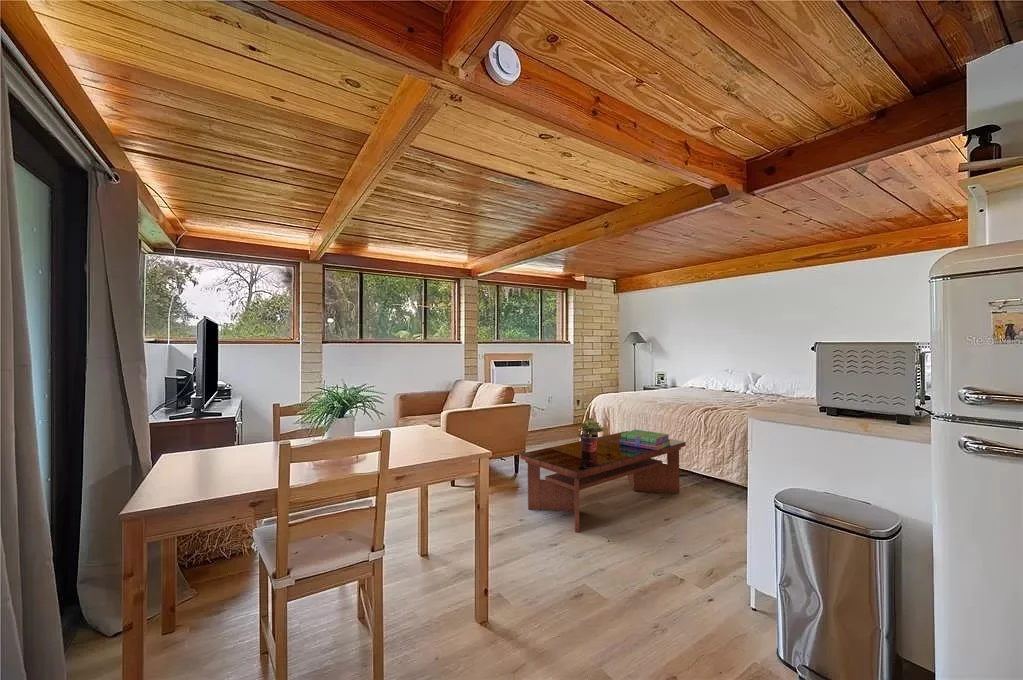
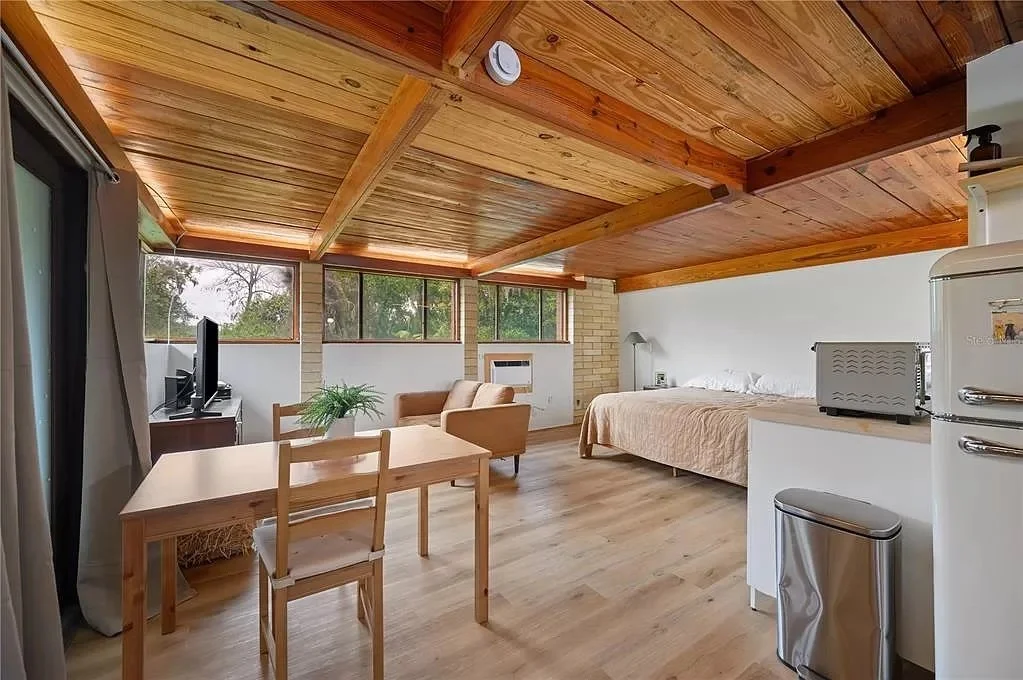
- stack of books (644, 439)
- coffee table (607, 473)
- potted plant (591, 433)
